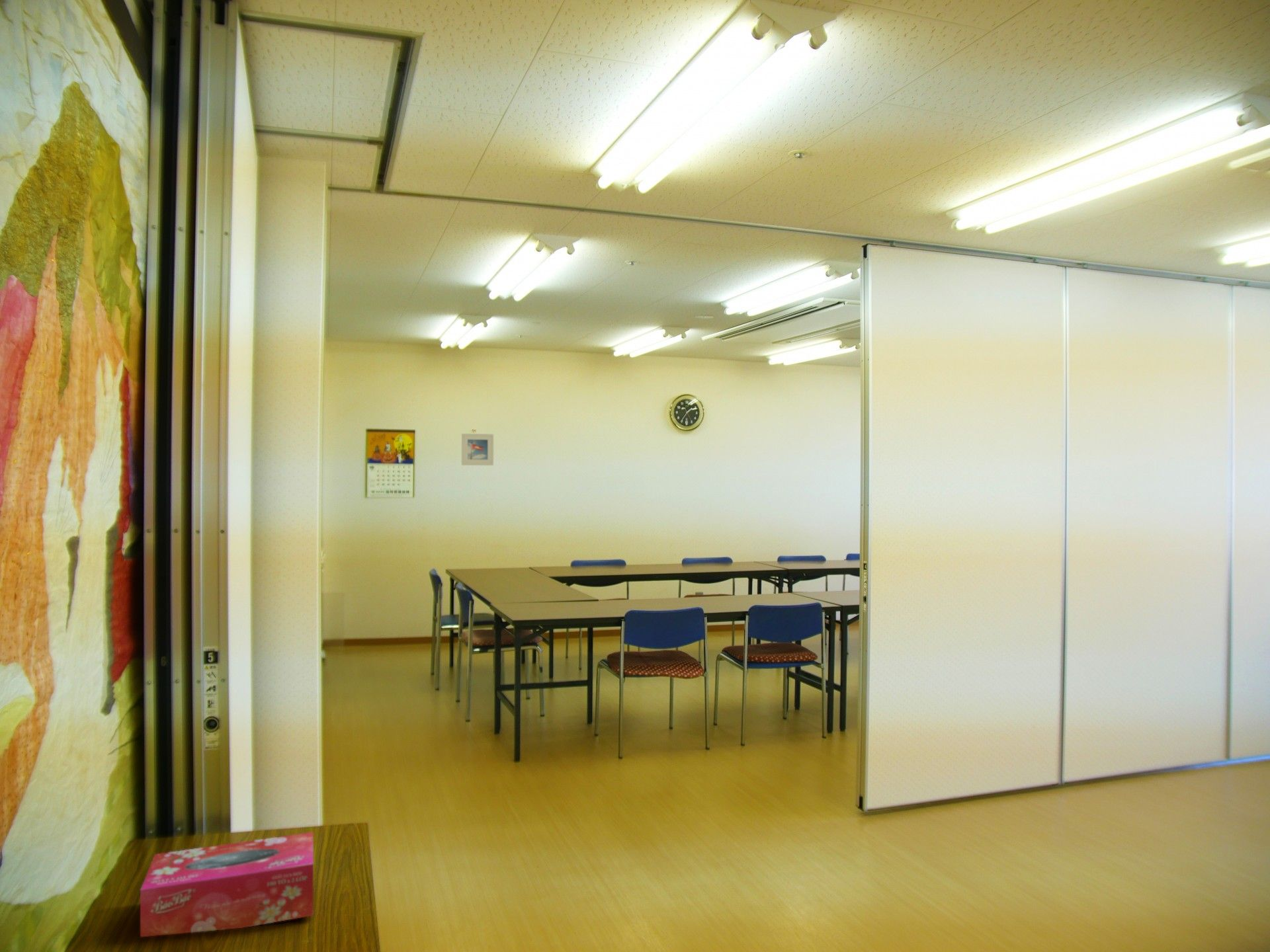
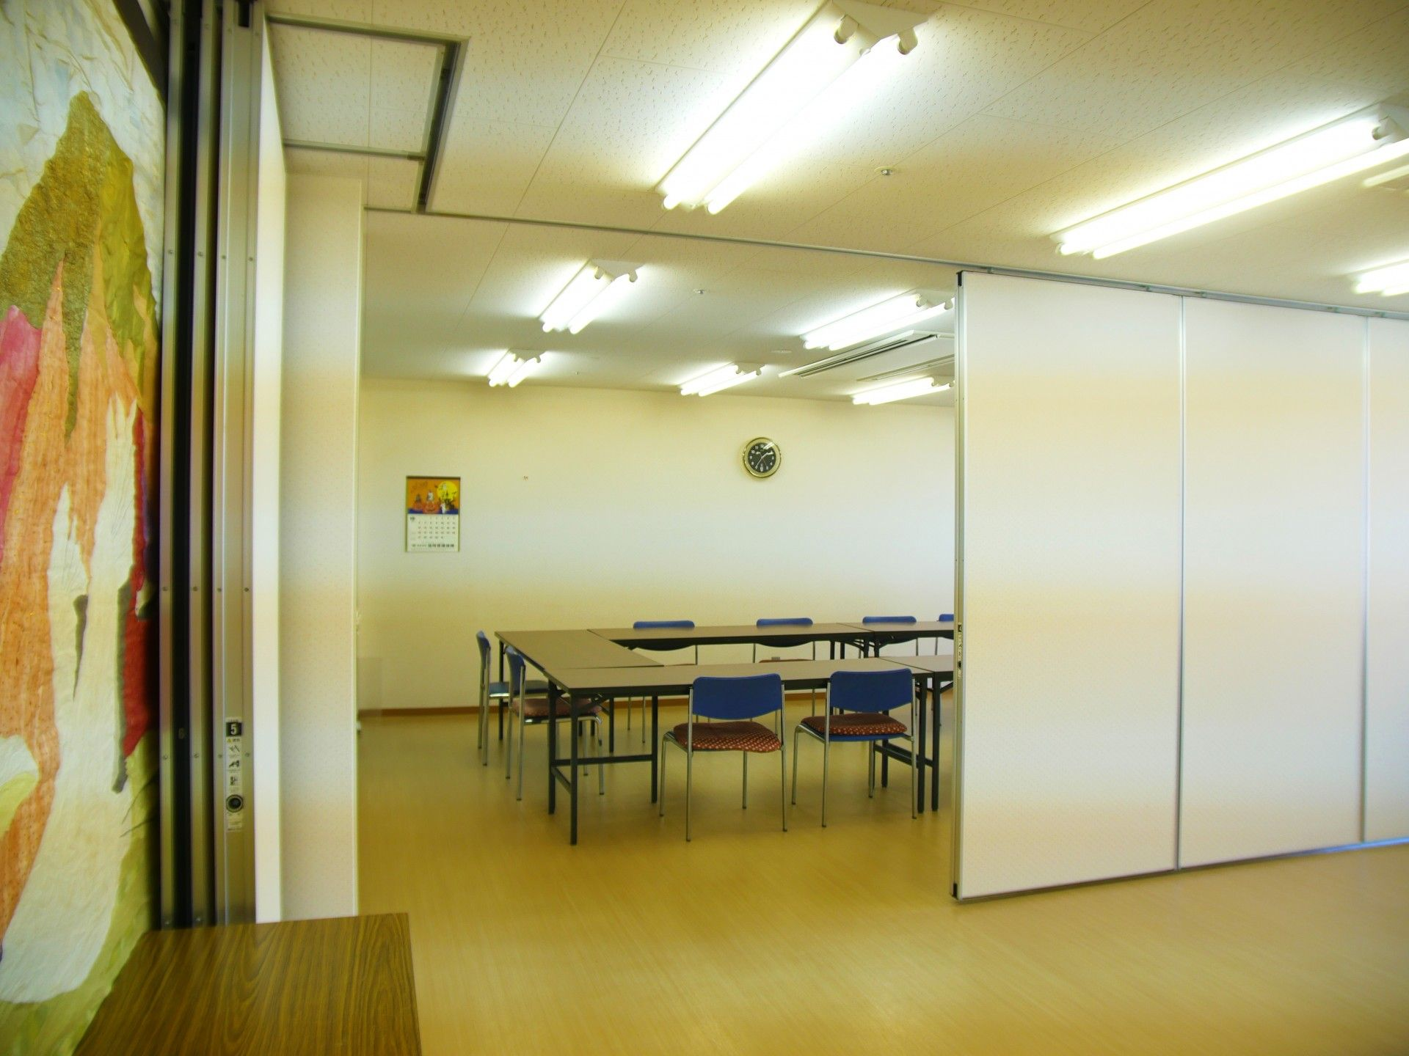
- tissue box (233, 885)
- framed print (478, 450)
